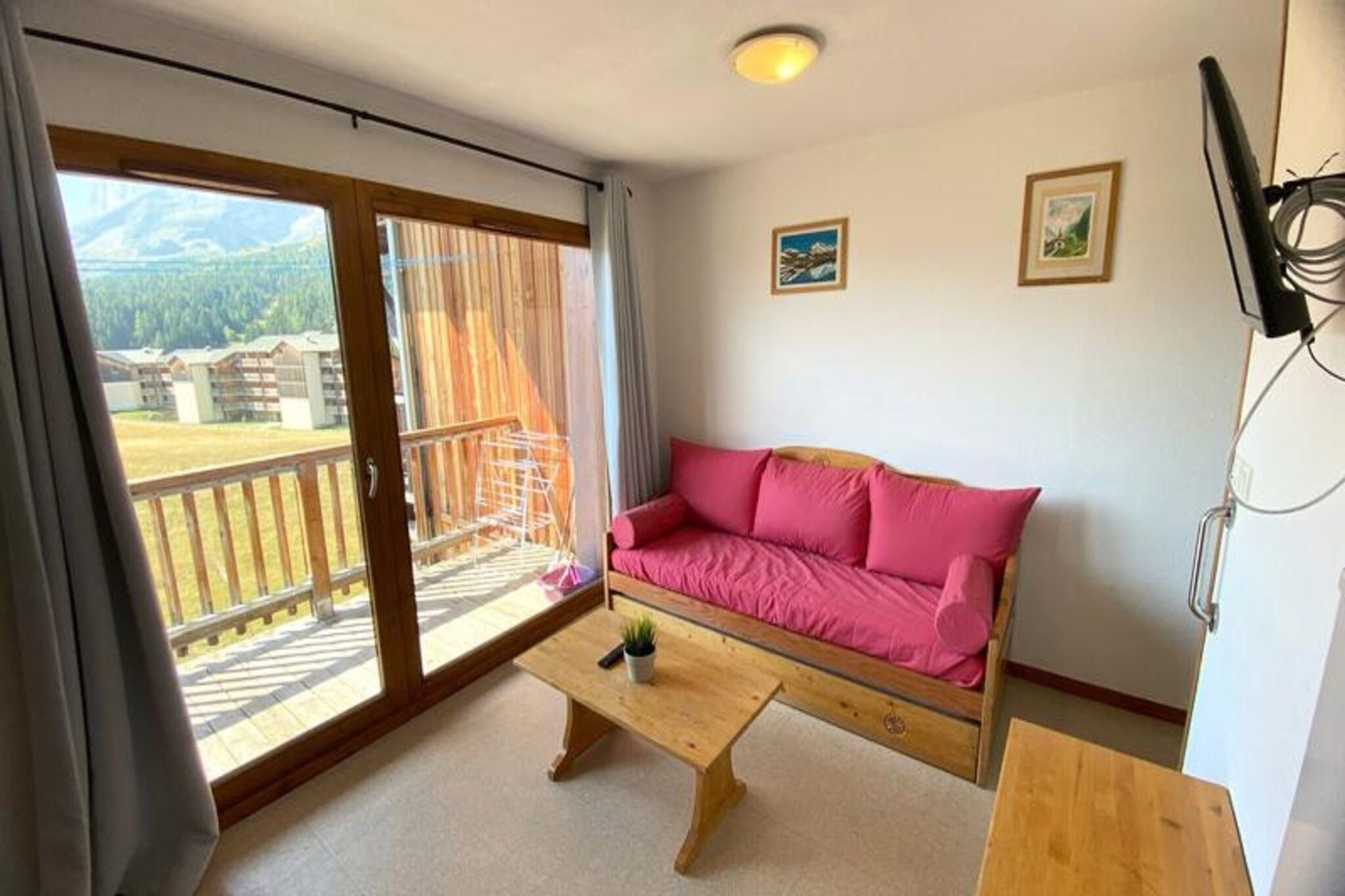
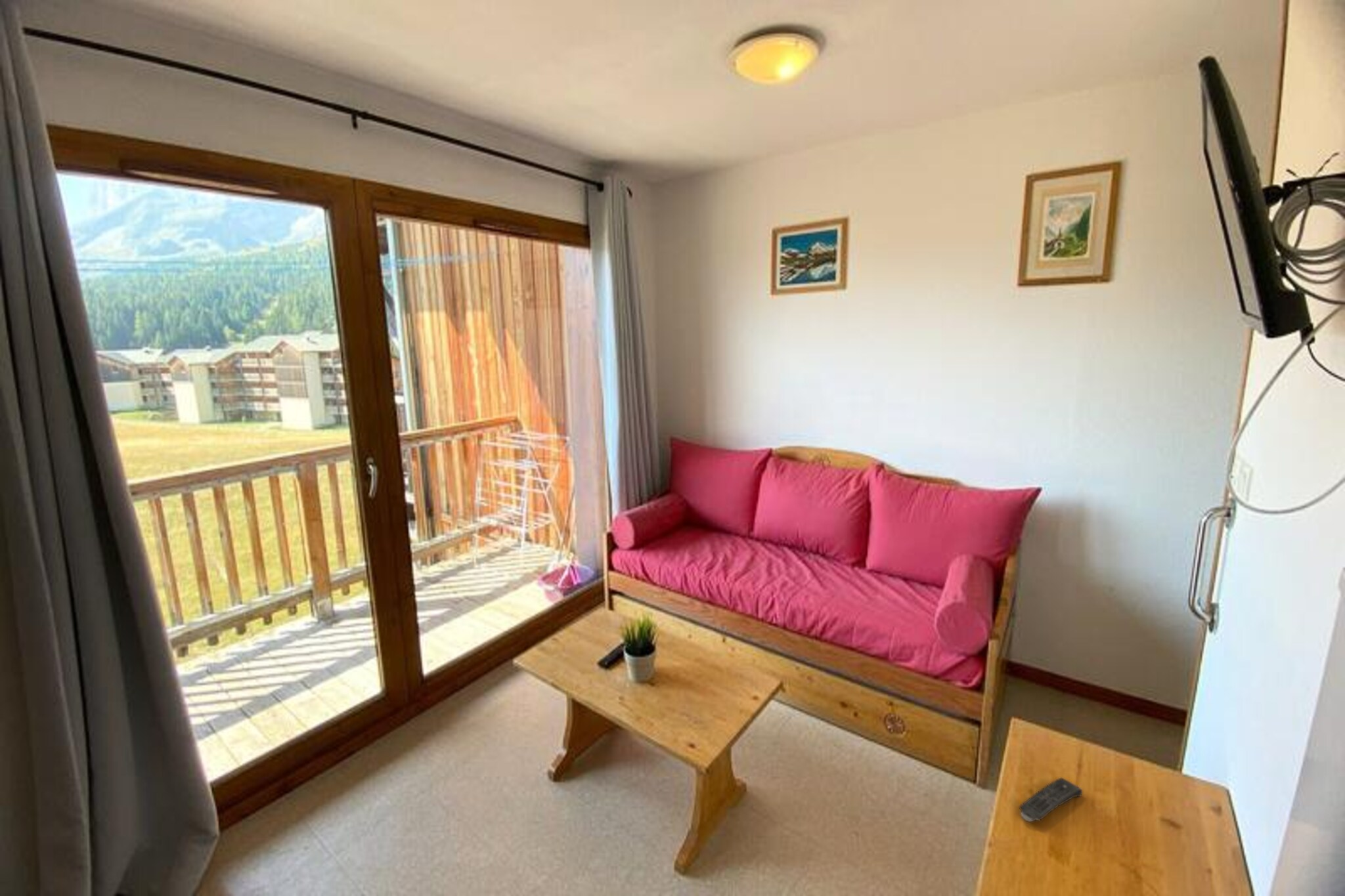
+ remote control (1049, 800)
